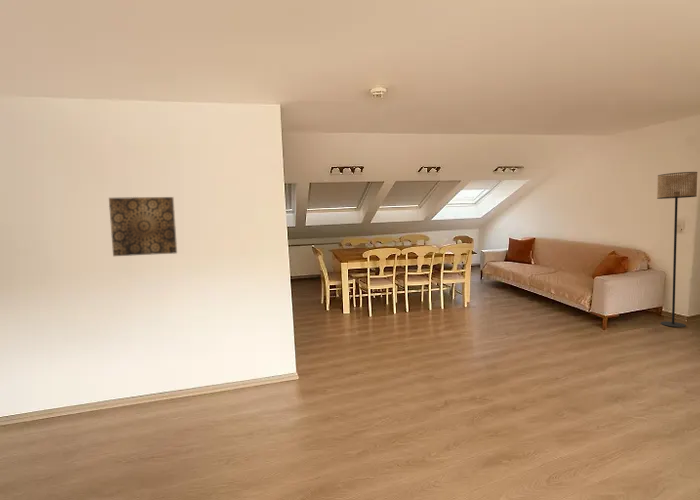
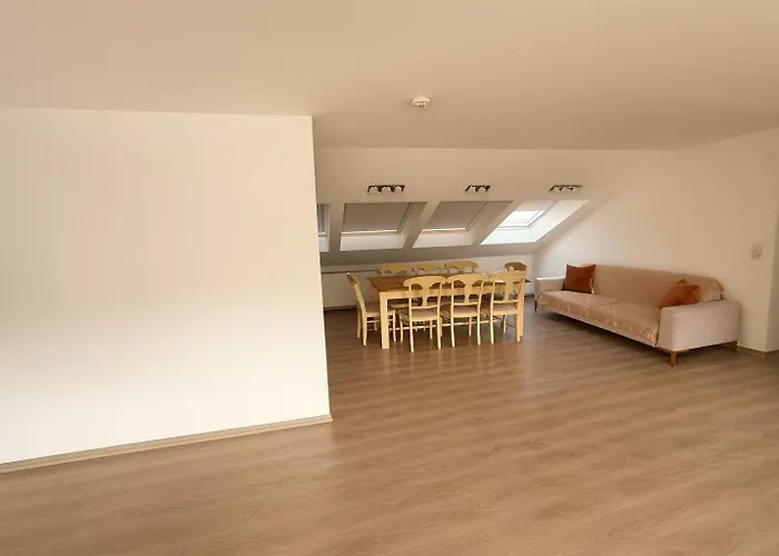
- floor lamp (675, 250)
- wall art (144, 226)
